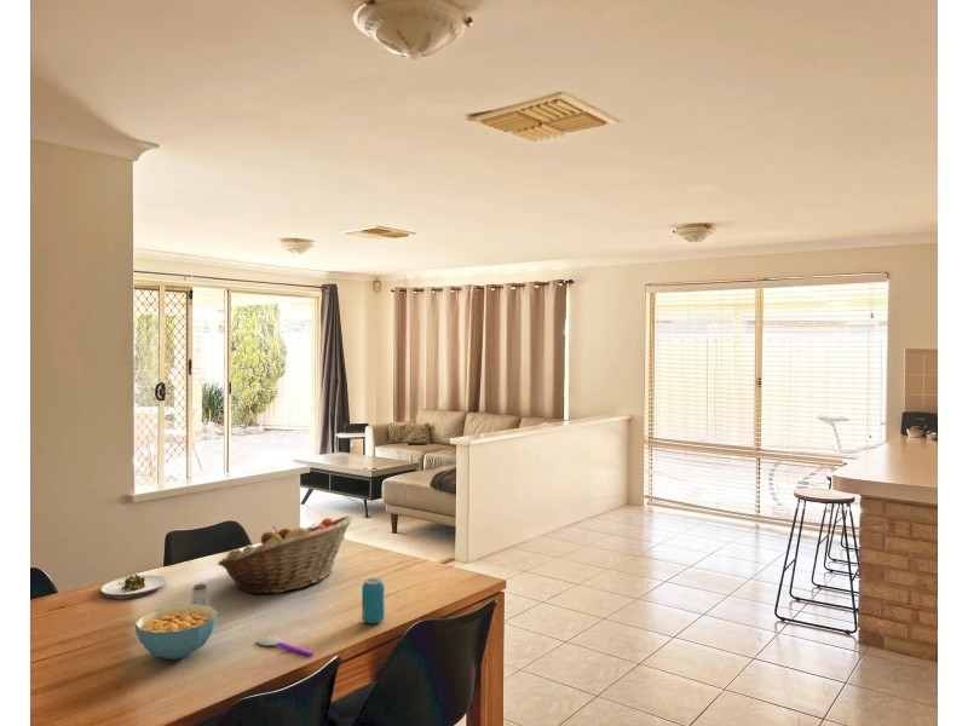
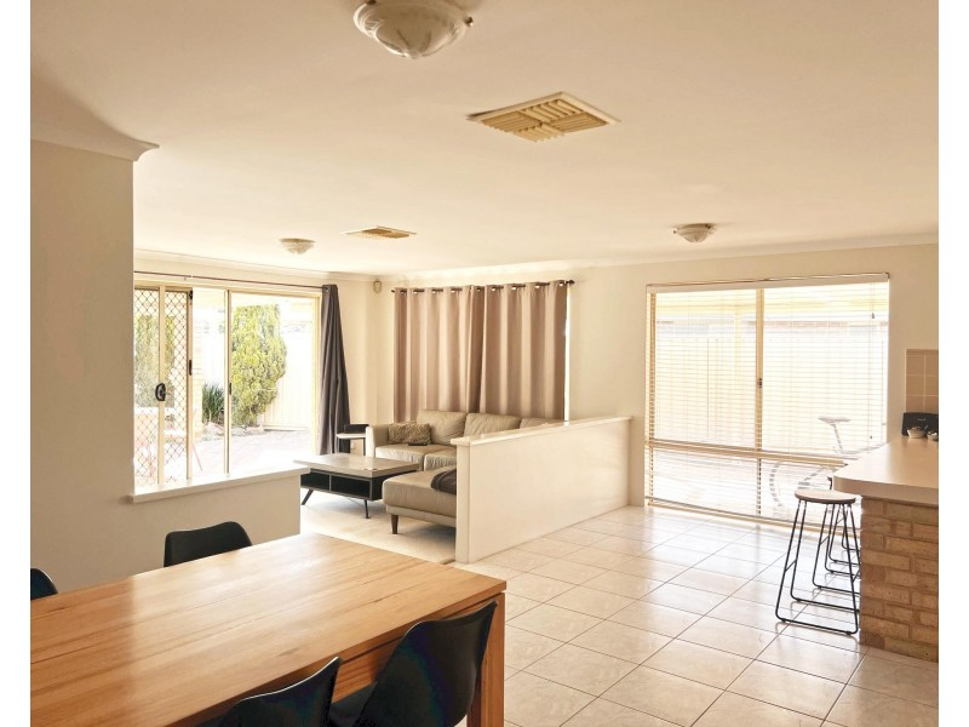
- spoon (284, 645)
- salad plate (133, 582)
- beverage can (373, 600)
- saltshaker (200, 601)
- fruit basket (289, 549)
- cereal bowl (177, 635)
